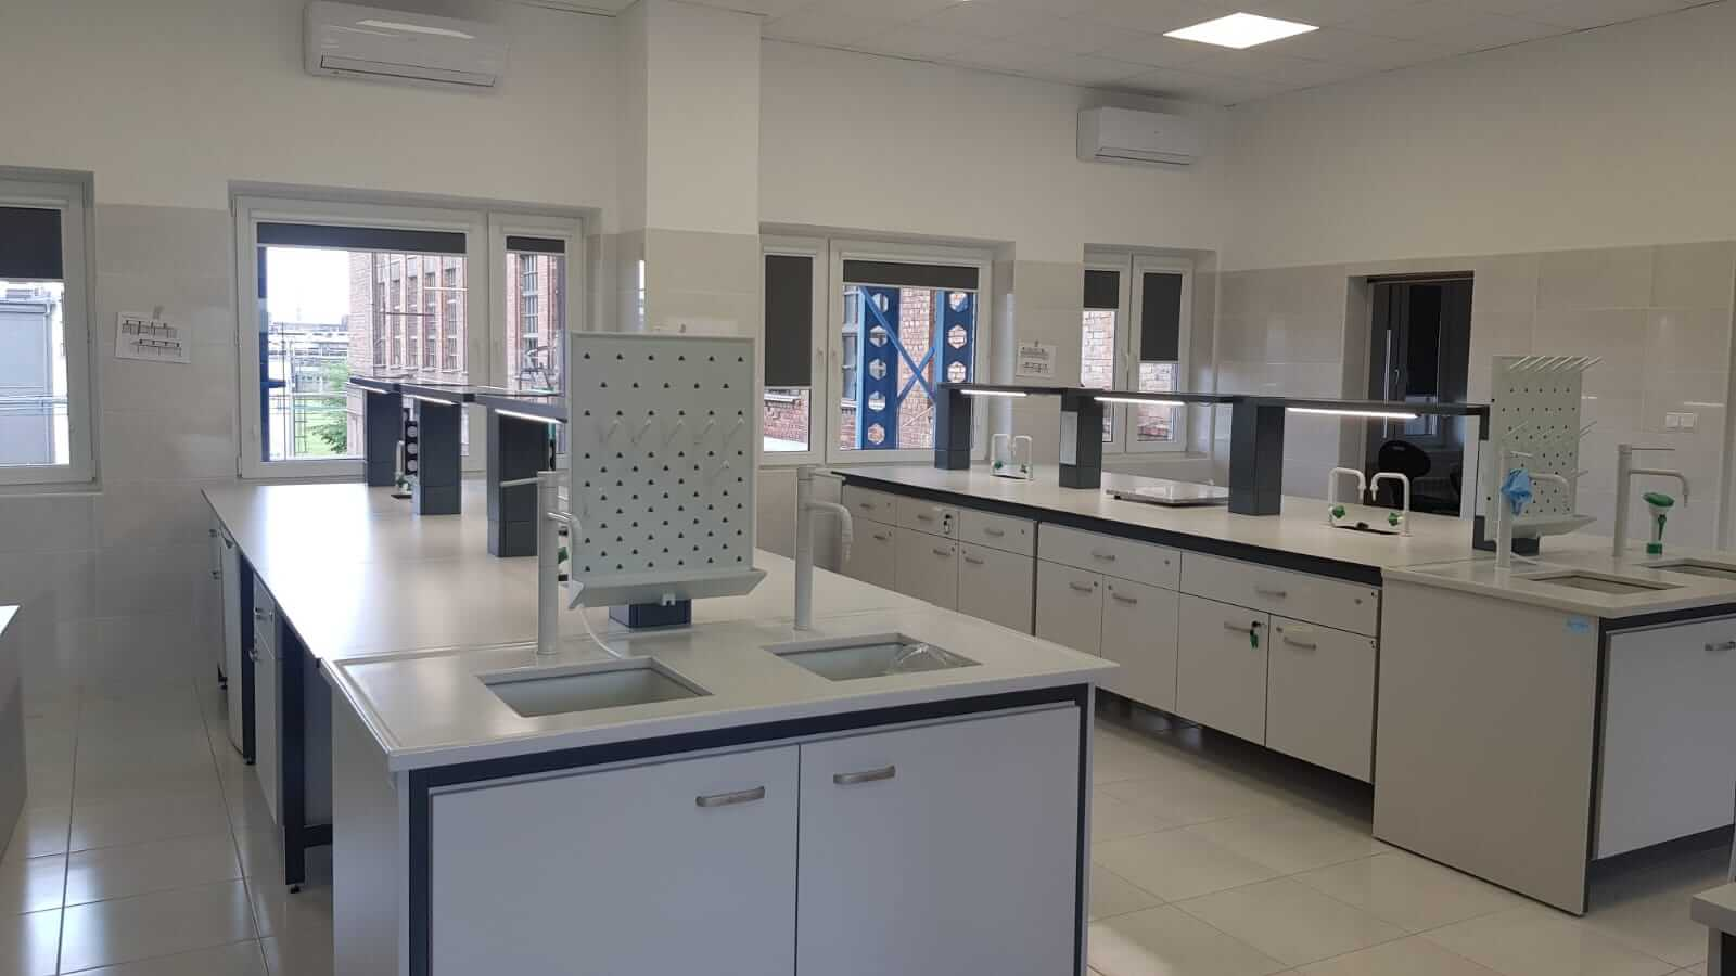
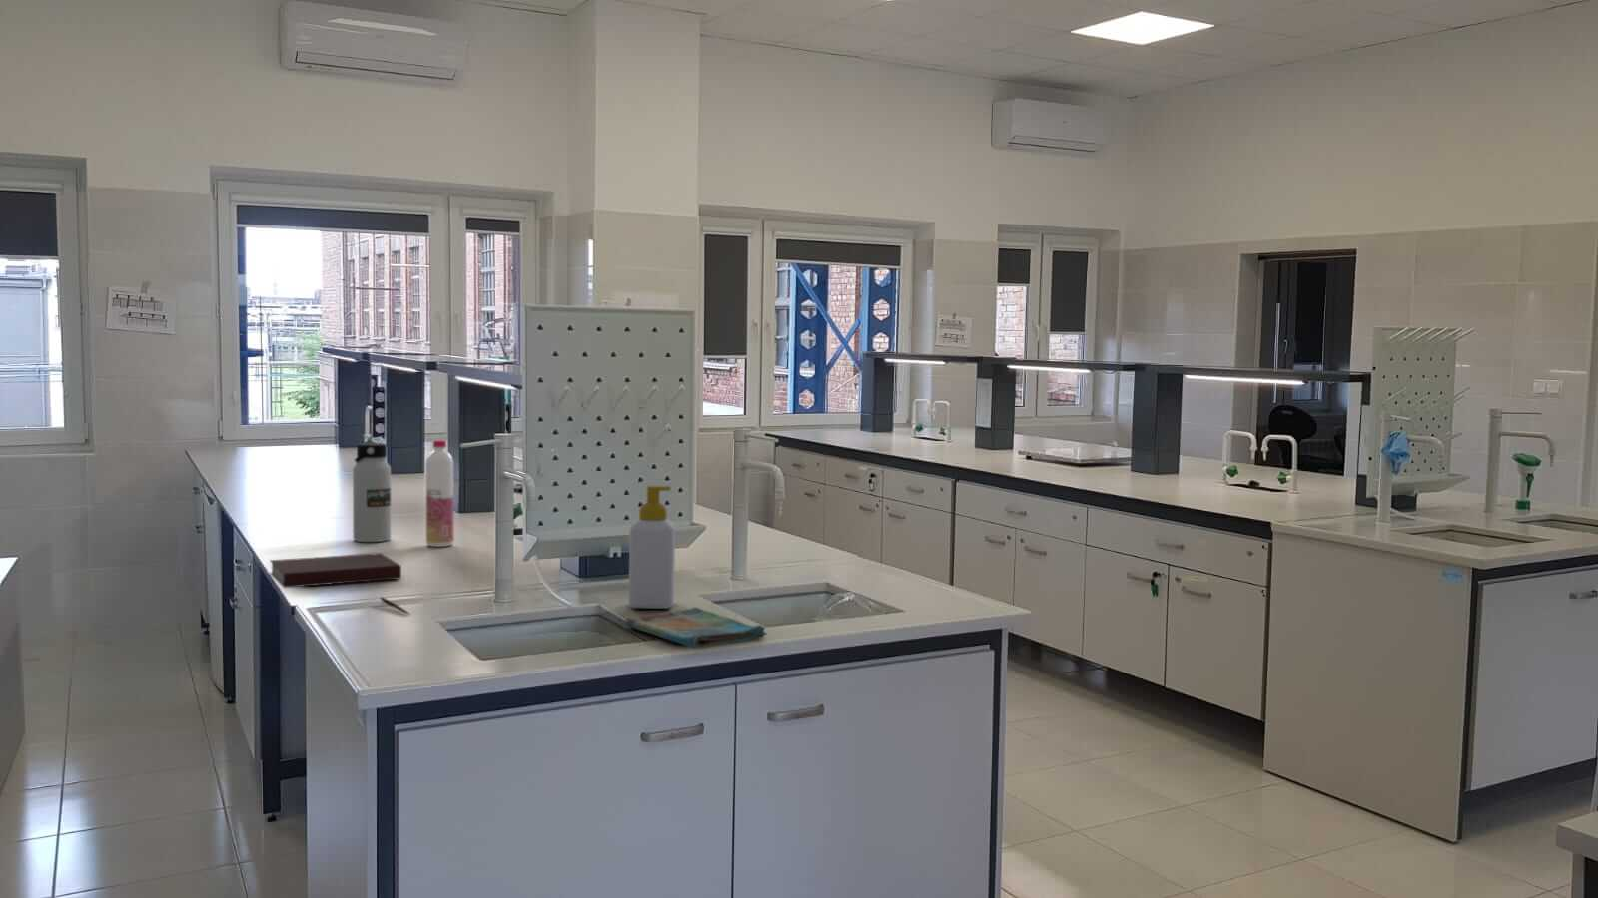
+ water bottle (372, 491)
+ soap bottle (652, 546)
+ beverage bottle (439, 492)
+ notebook (335, 569)
+ dish towel (694, 626)
+ pen (394, 604)
